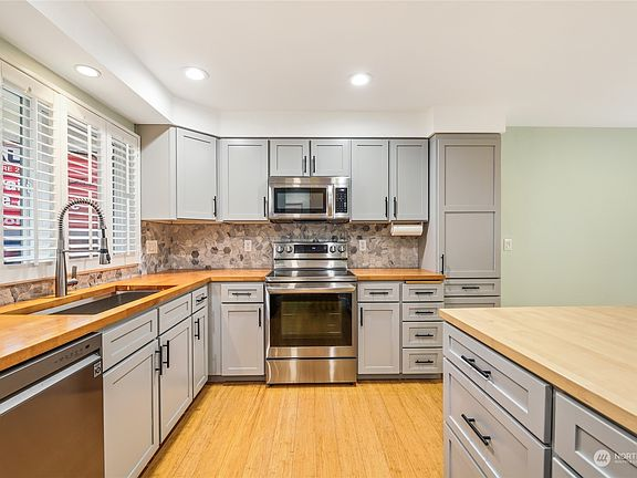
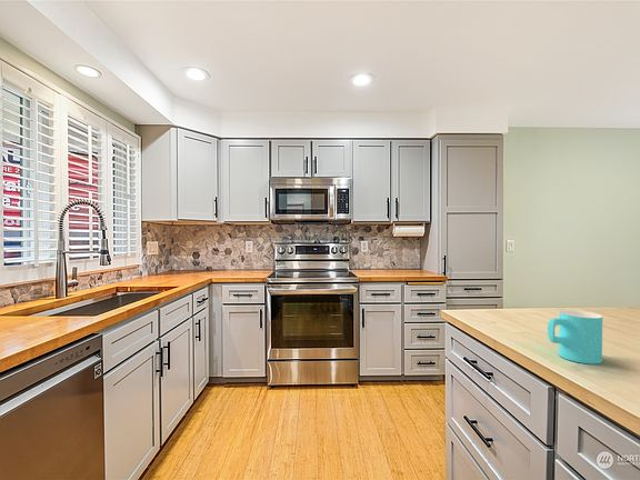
+ cup (571, 334)
